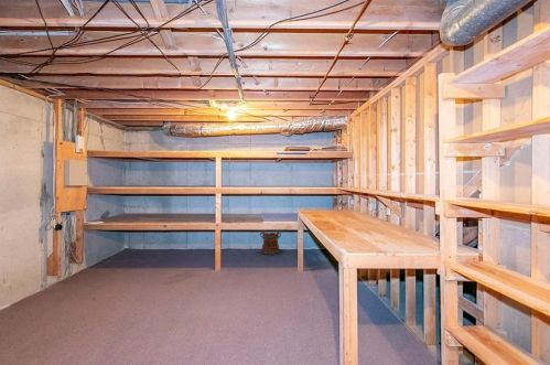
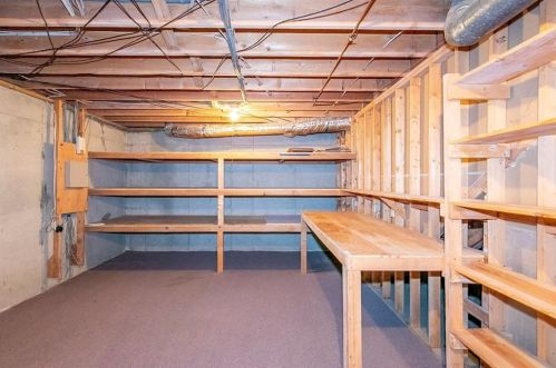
- bucket (270, 240)
